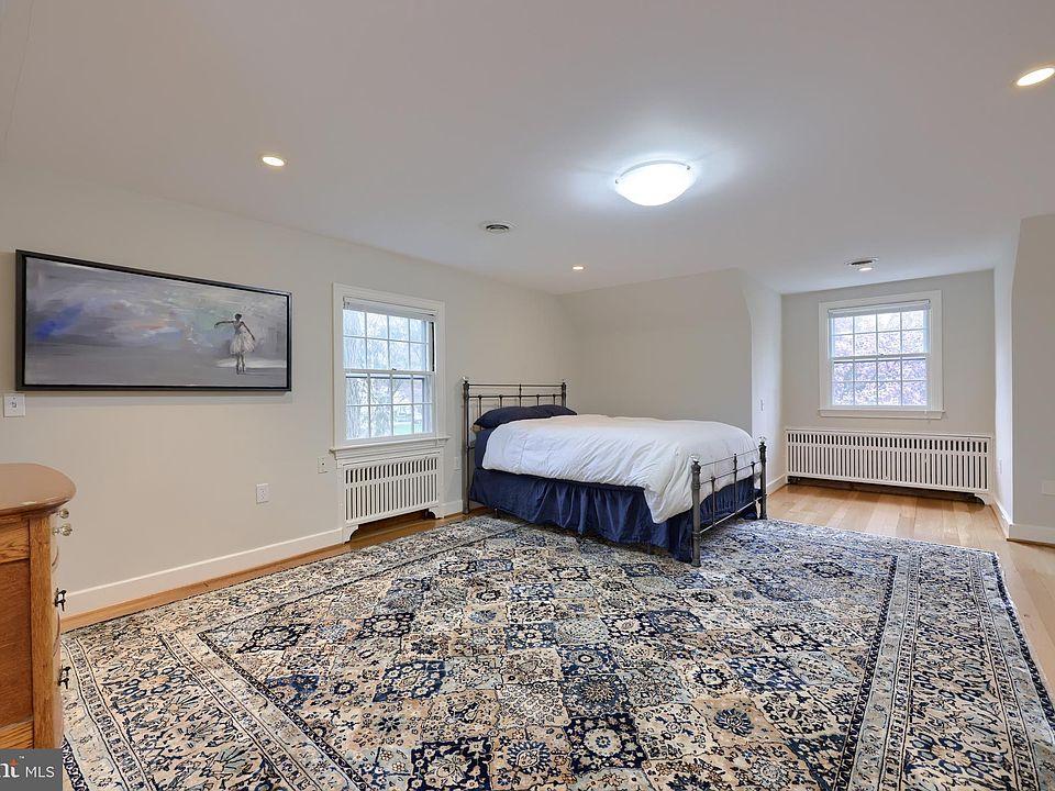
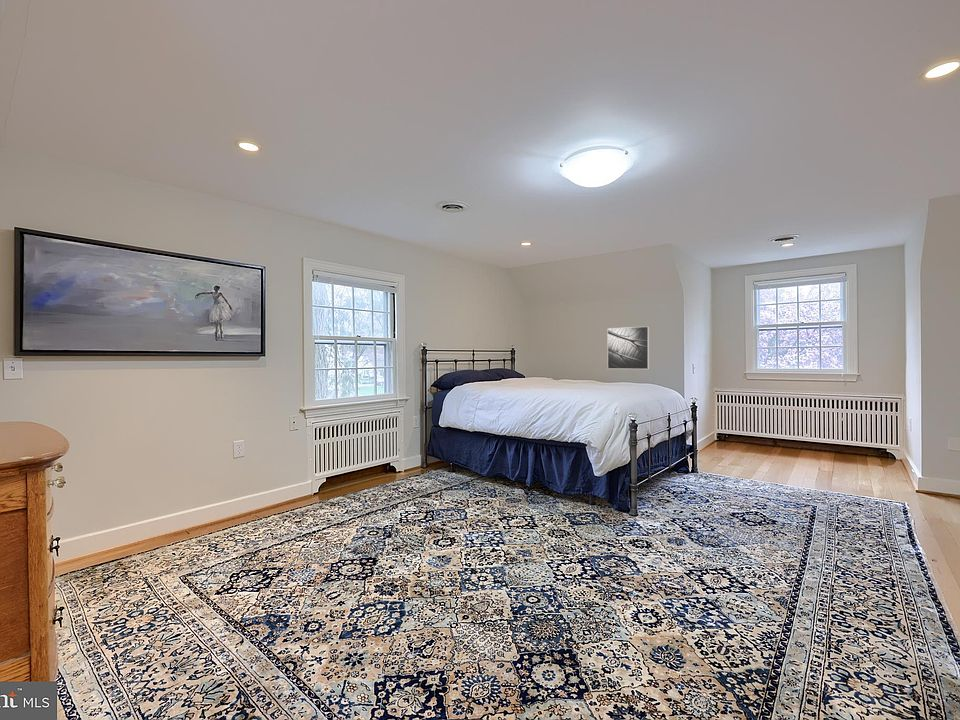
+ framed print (627, 348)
